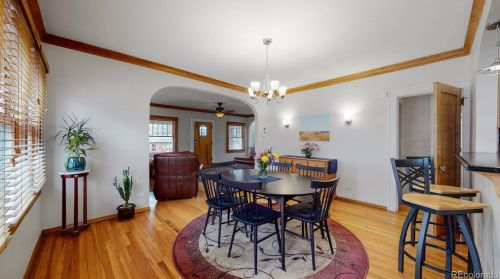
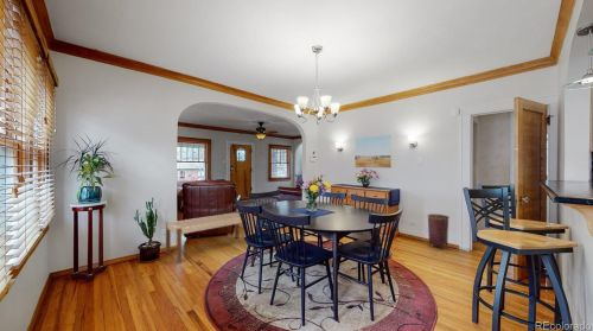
+ bench (211, 228)
+ woven basket (438, 231)
